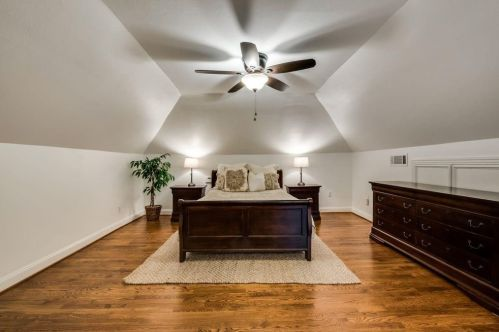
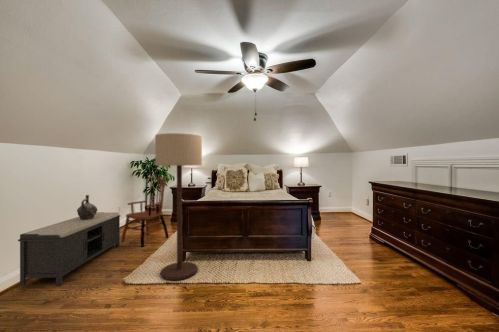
+ floor lamp (179, 204)
+ armchair (145, 207)
+ vessel (86, 206)
+ bench (79, 241)
